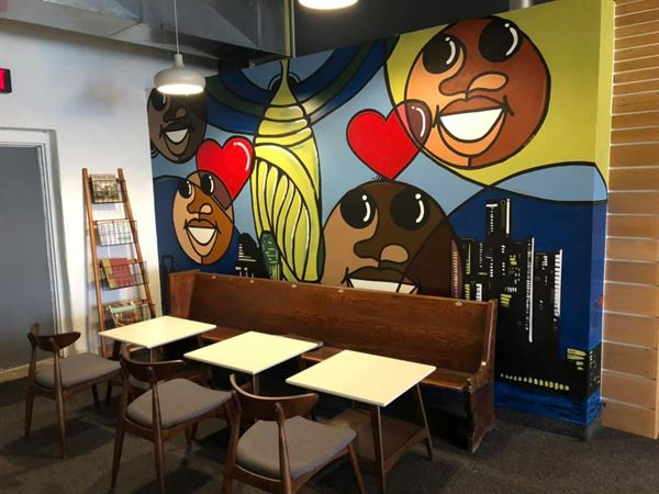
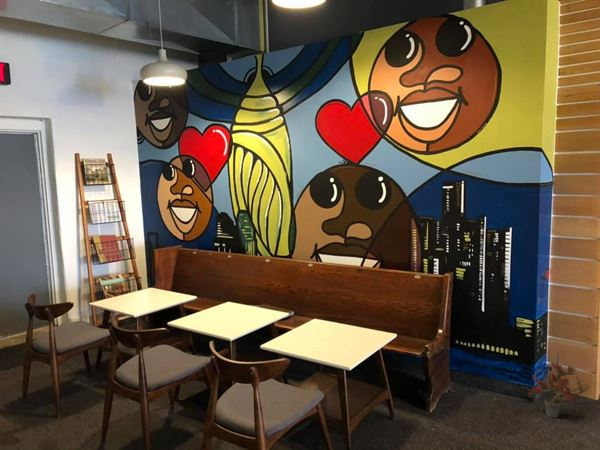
+ potted plant (555, 382)
